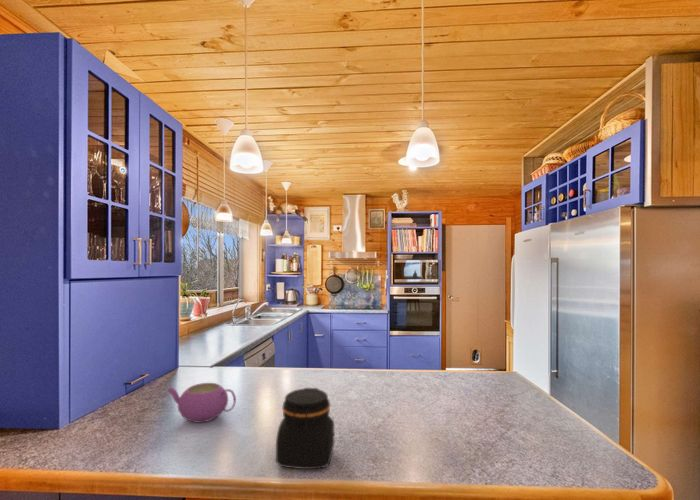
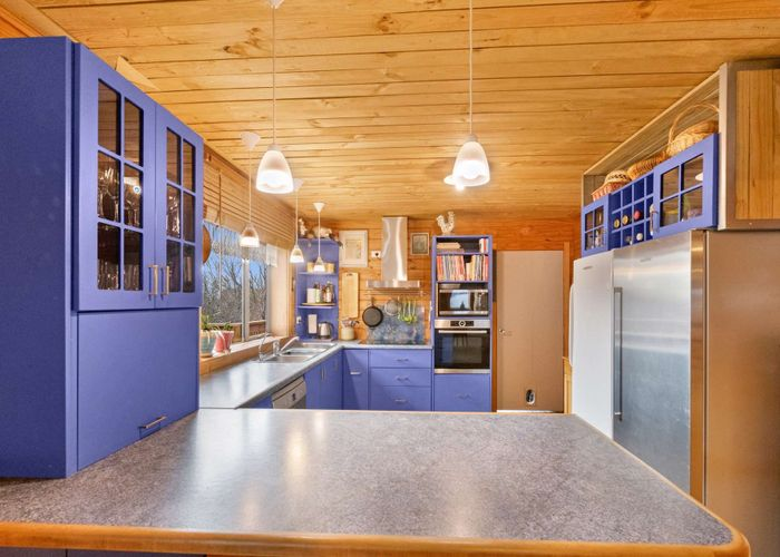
- teapot (201, 402)
- jar (306, 426)
